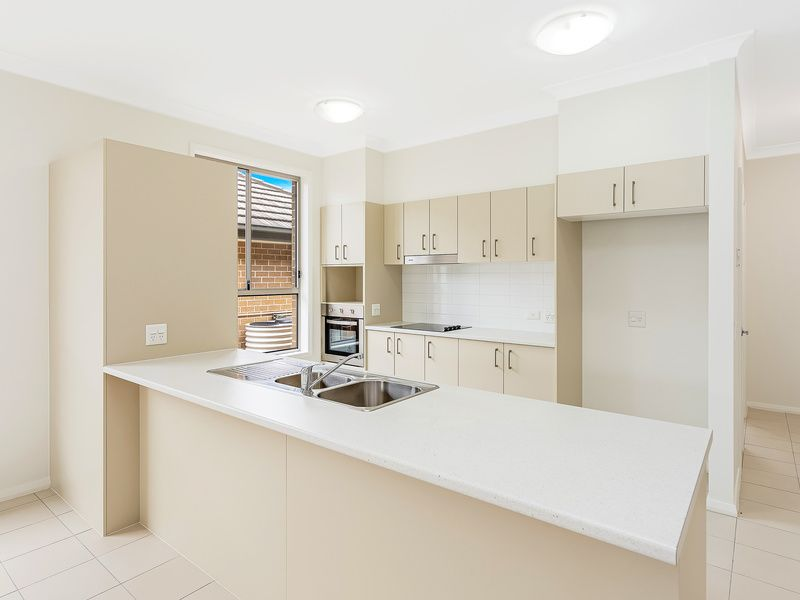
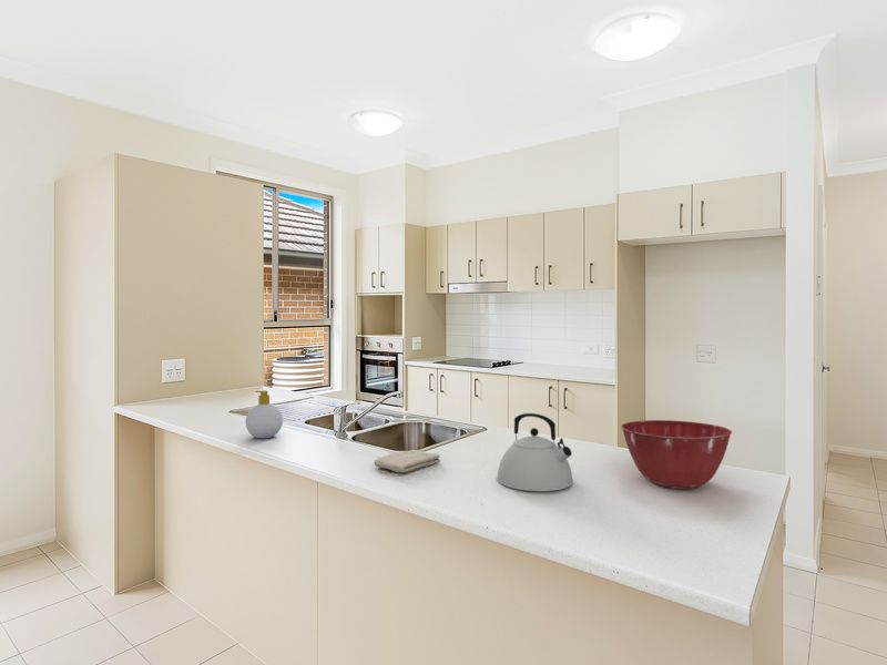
+ kettle (536, 447)
+ washcloth (408, 460)
+ soap bottle (264, 413)
+ mixing bowl (674, 454)
